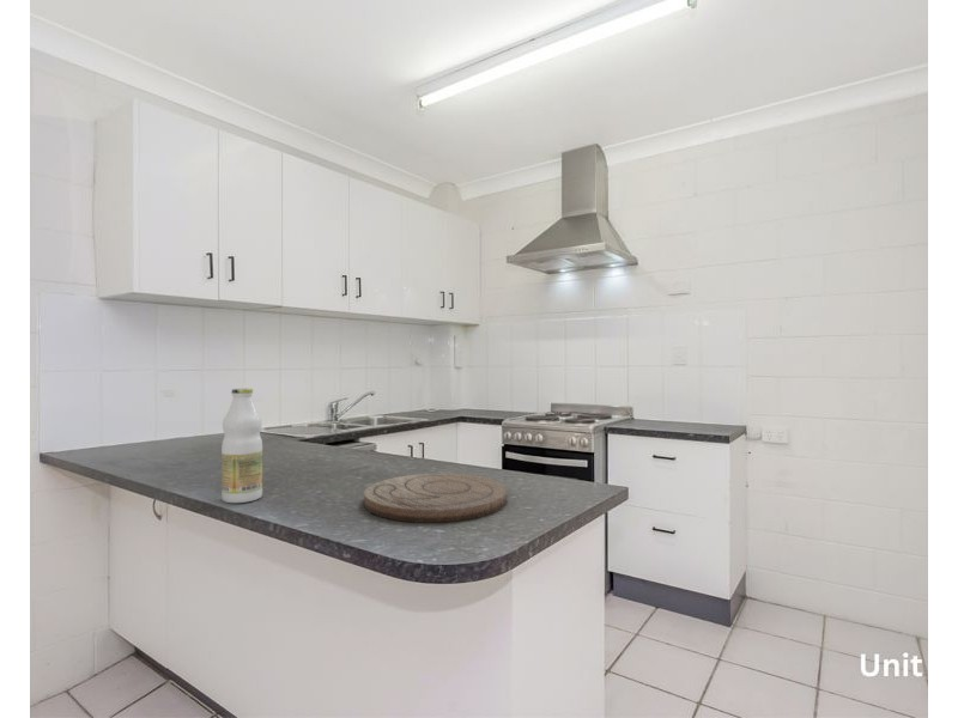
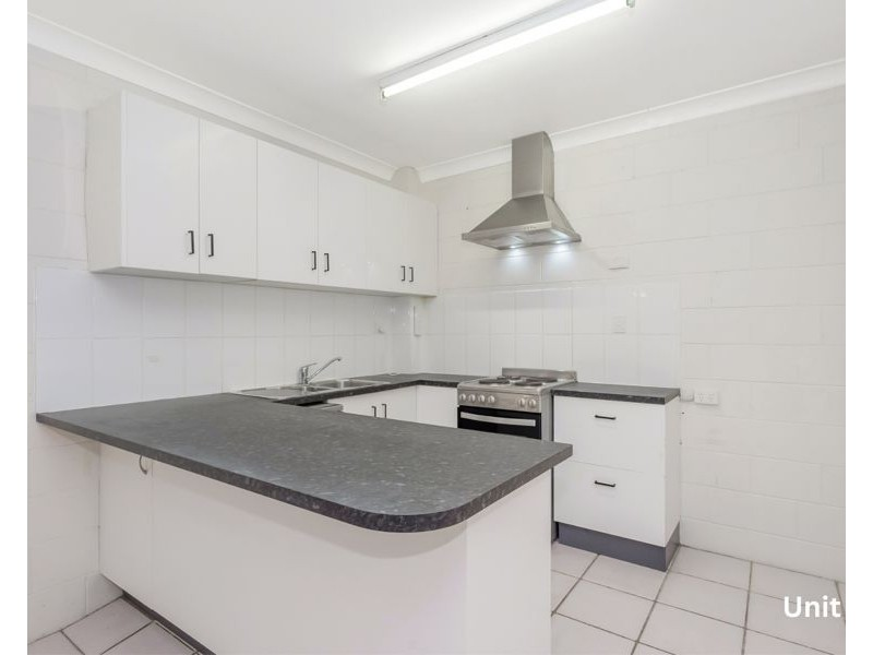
- cutting board (436, 494)
- bottle (242, 443)
